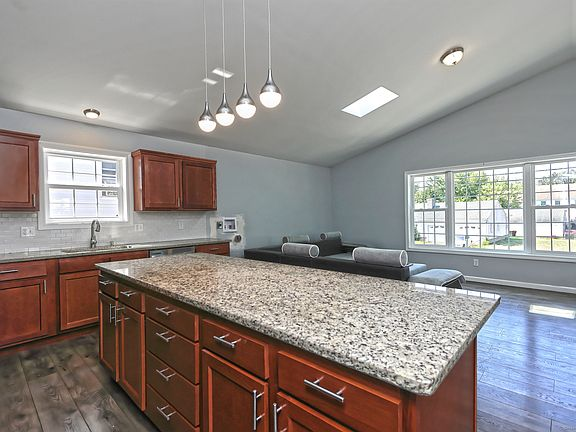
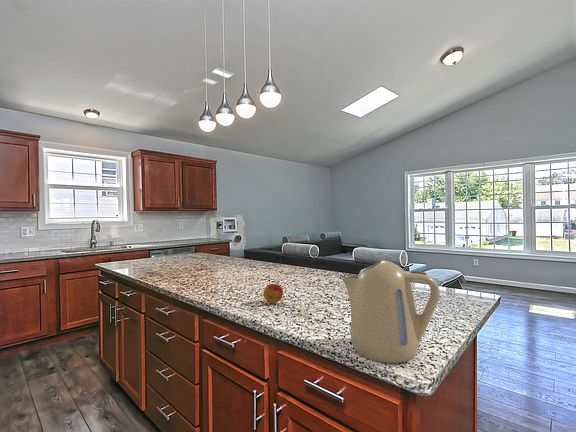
+ fruit (273, 293)
+ kettle (387, 306)
